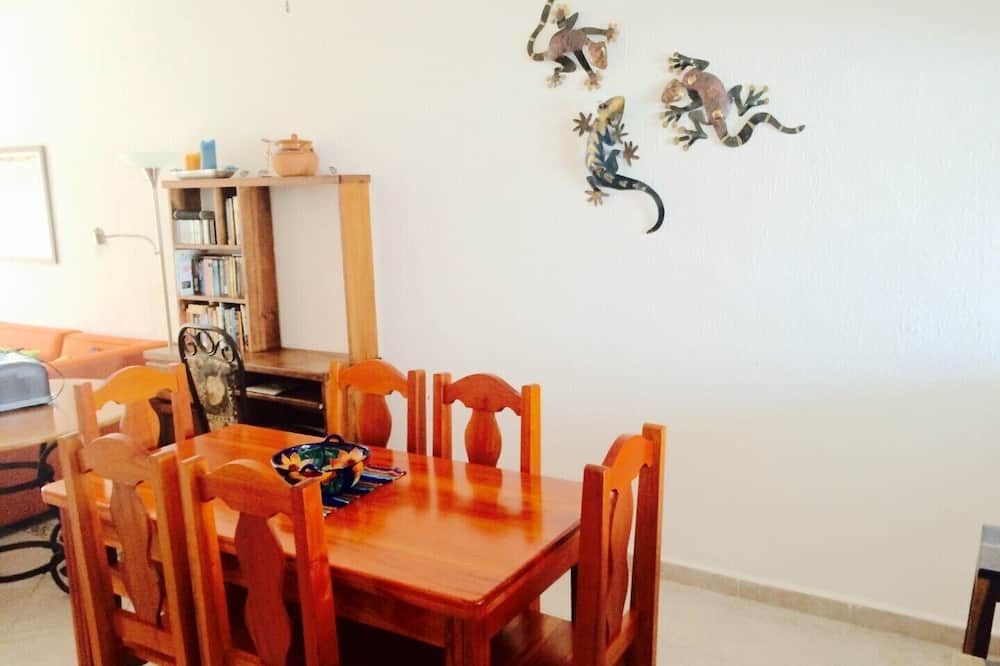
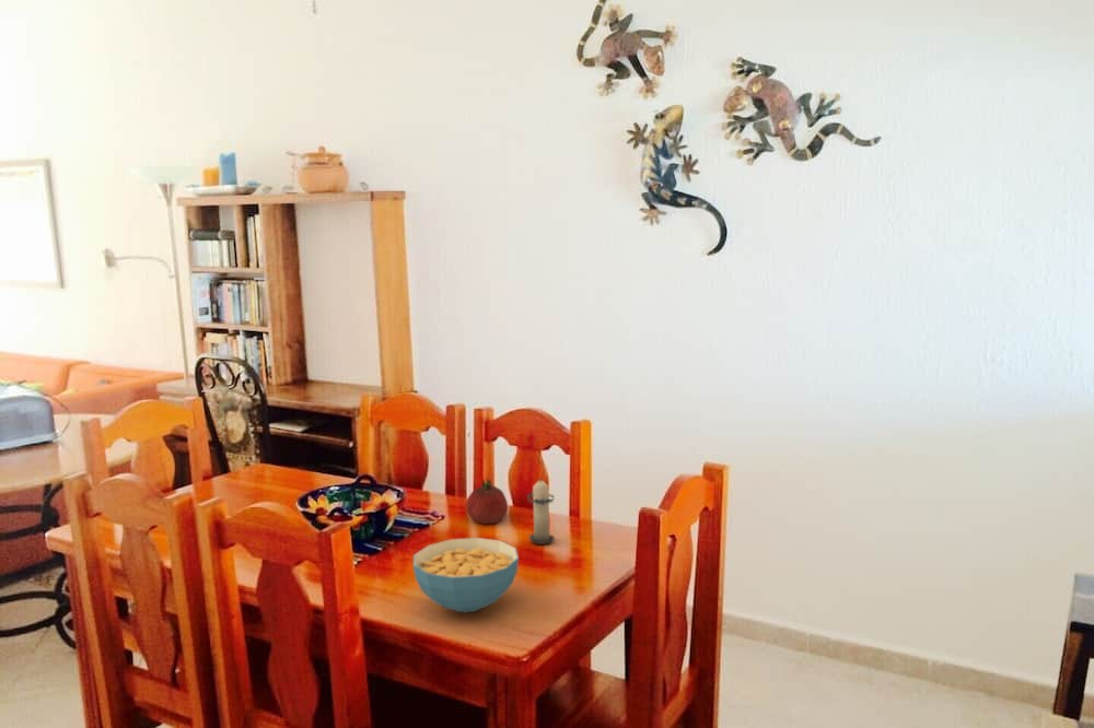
+ candle (540, 508)
+ cereal bowl (466, 580)
+ fruit (486, 498)
